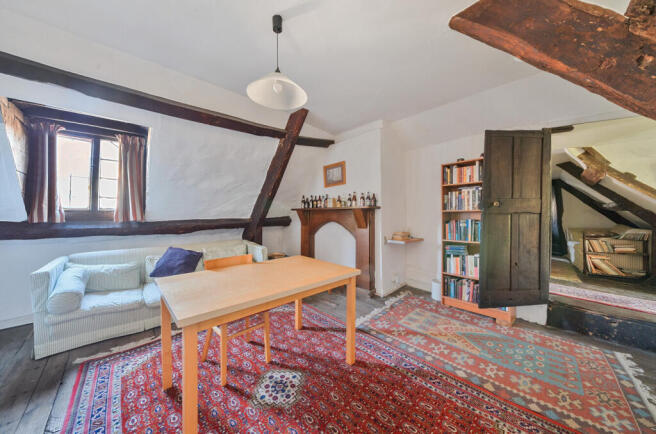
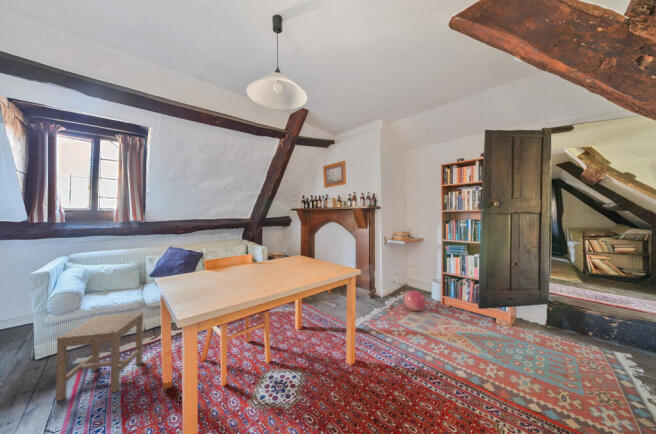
+ ball (414, 300)
+ stool (98, 351)
